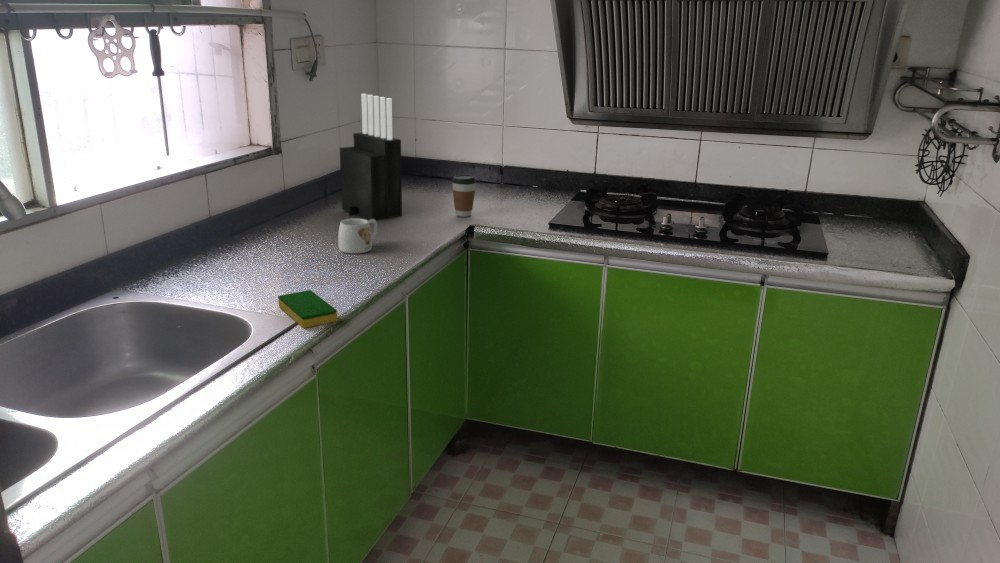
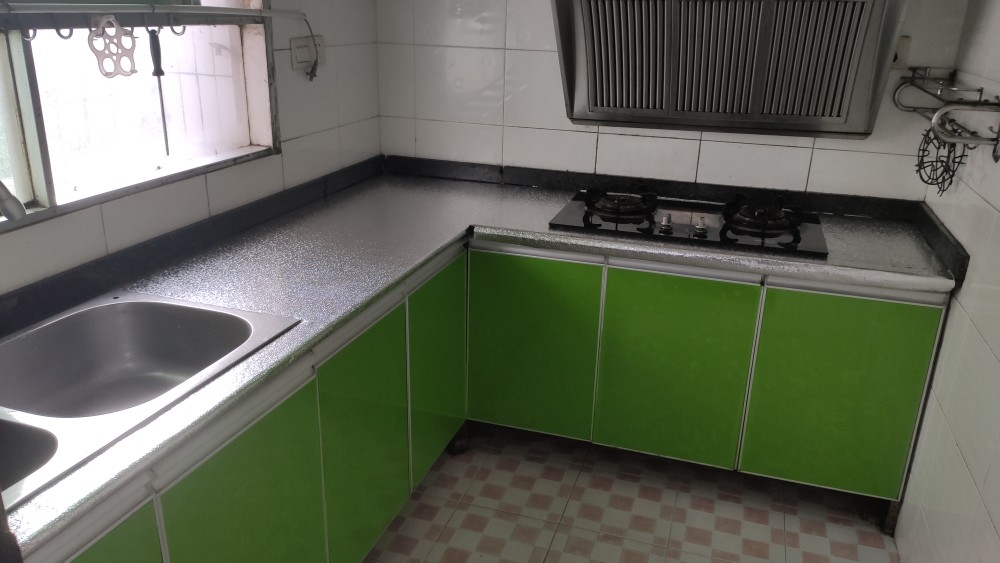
- knife block (366, 156)
- dish sponge (307, 308)
- coffee cup (463, 195)
- mug (359, 234)
